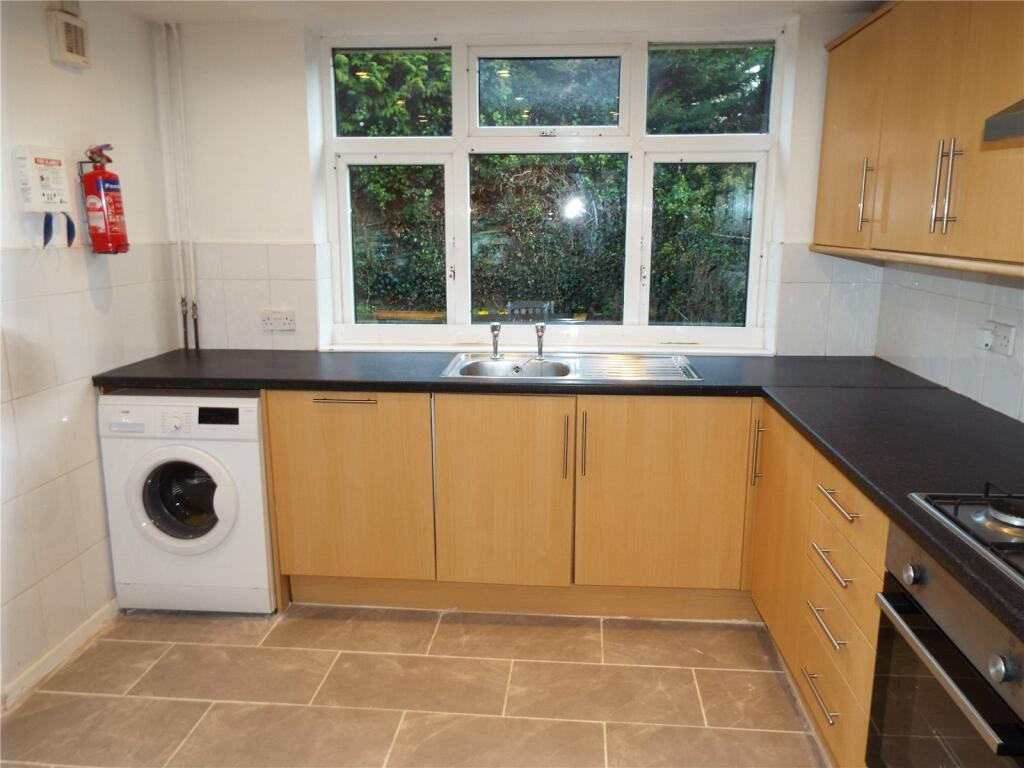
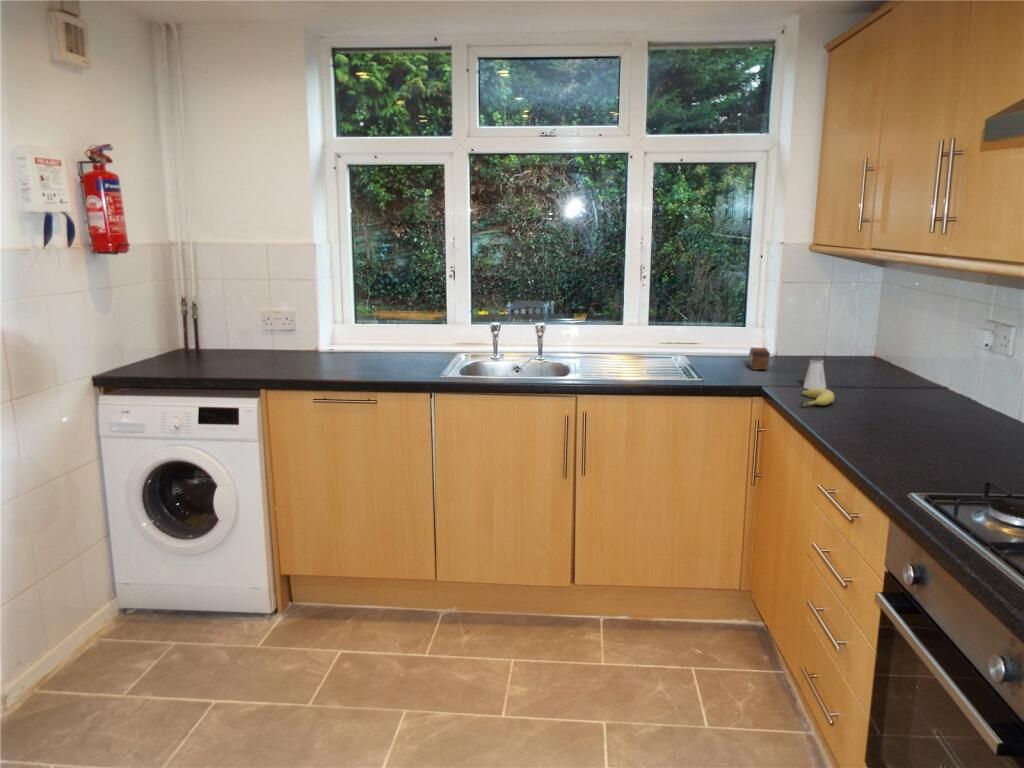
+ tea box (759, 358)
+ saltshaker (815, 373)
+ fruit (817, 396)
